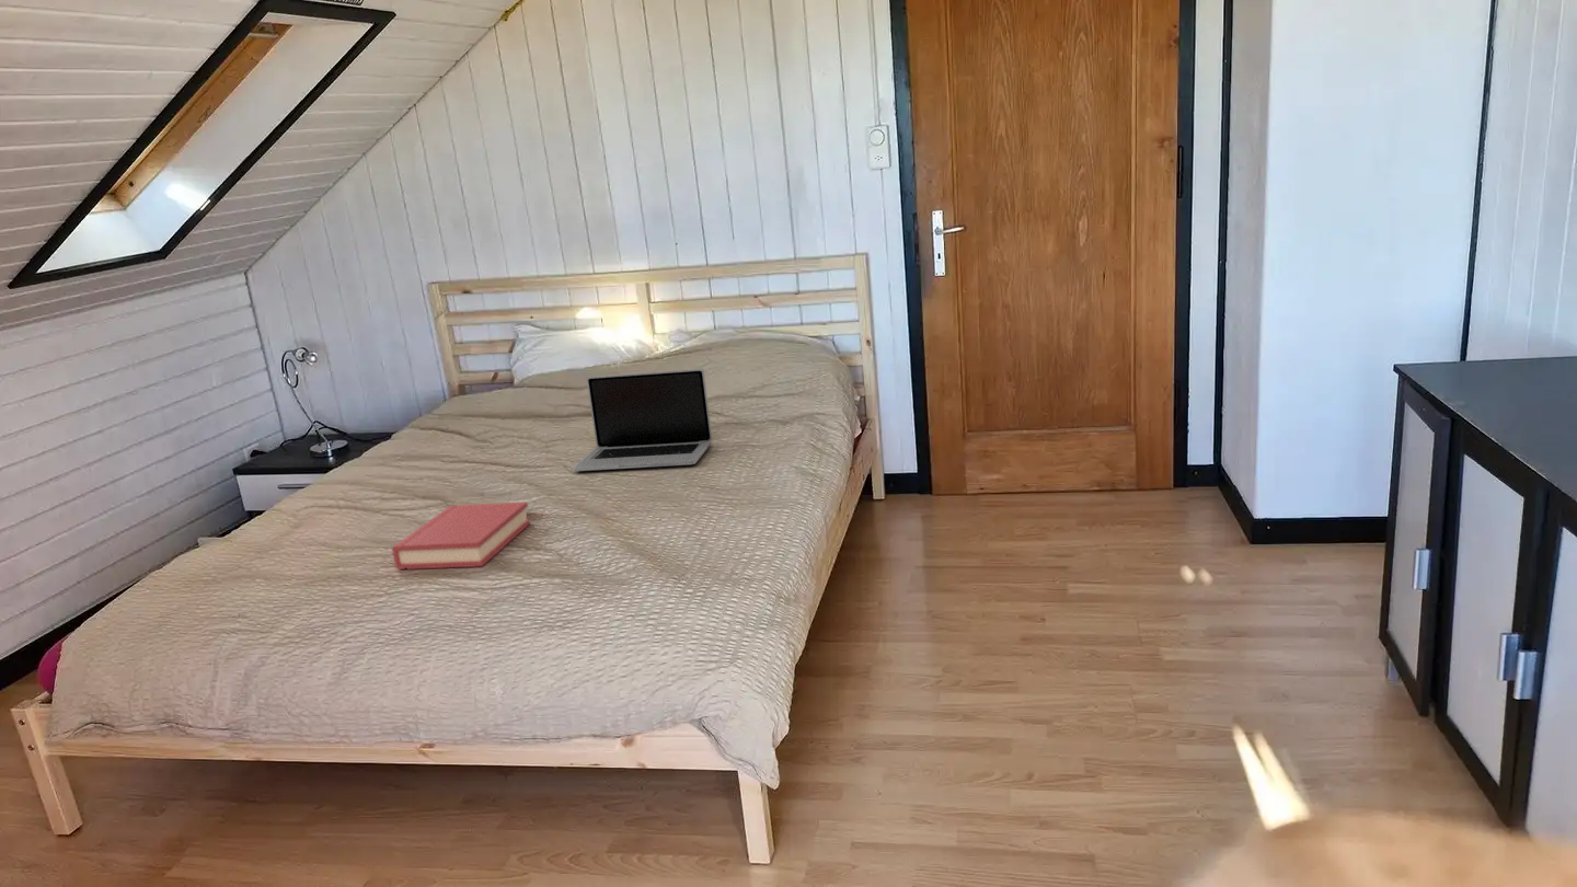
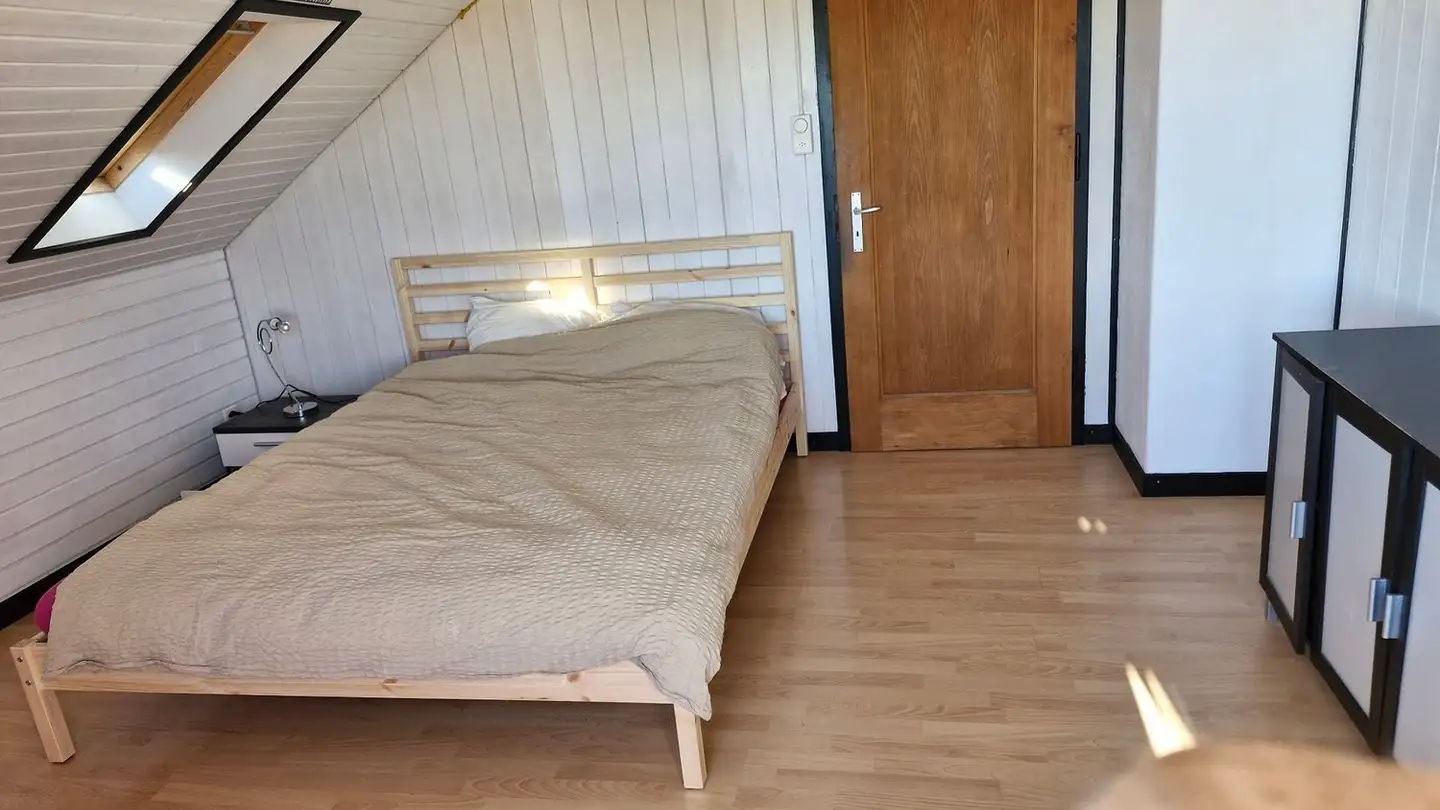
- laptop (638, 419)
- hardback book (464, 533)
